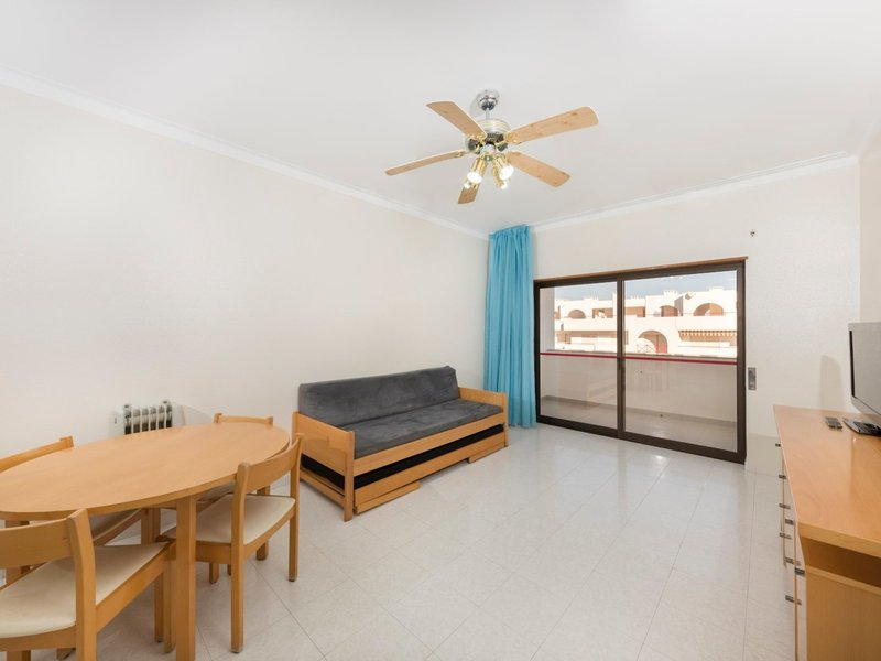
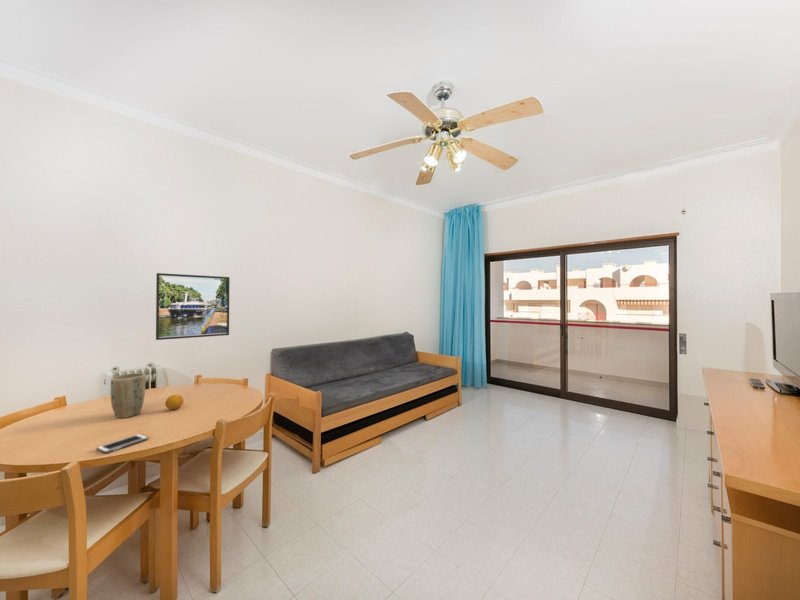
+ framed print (195, 306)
+ cell phone (123, 443)
+ fruit (174, 402)
+ plant pot (128, 395)
